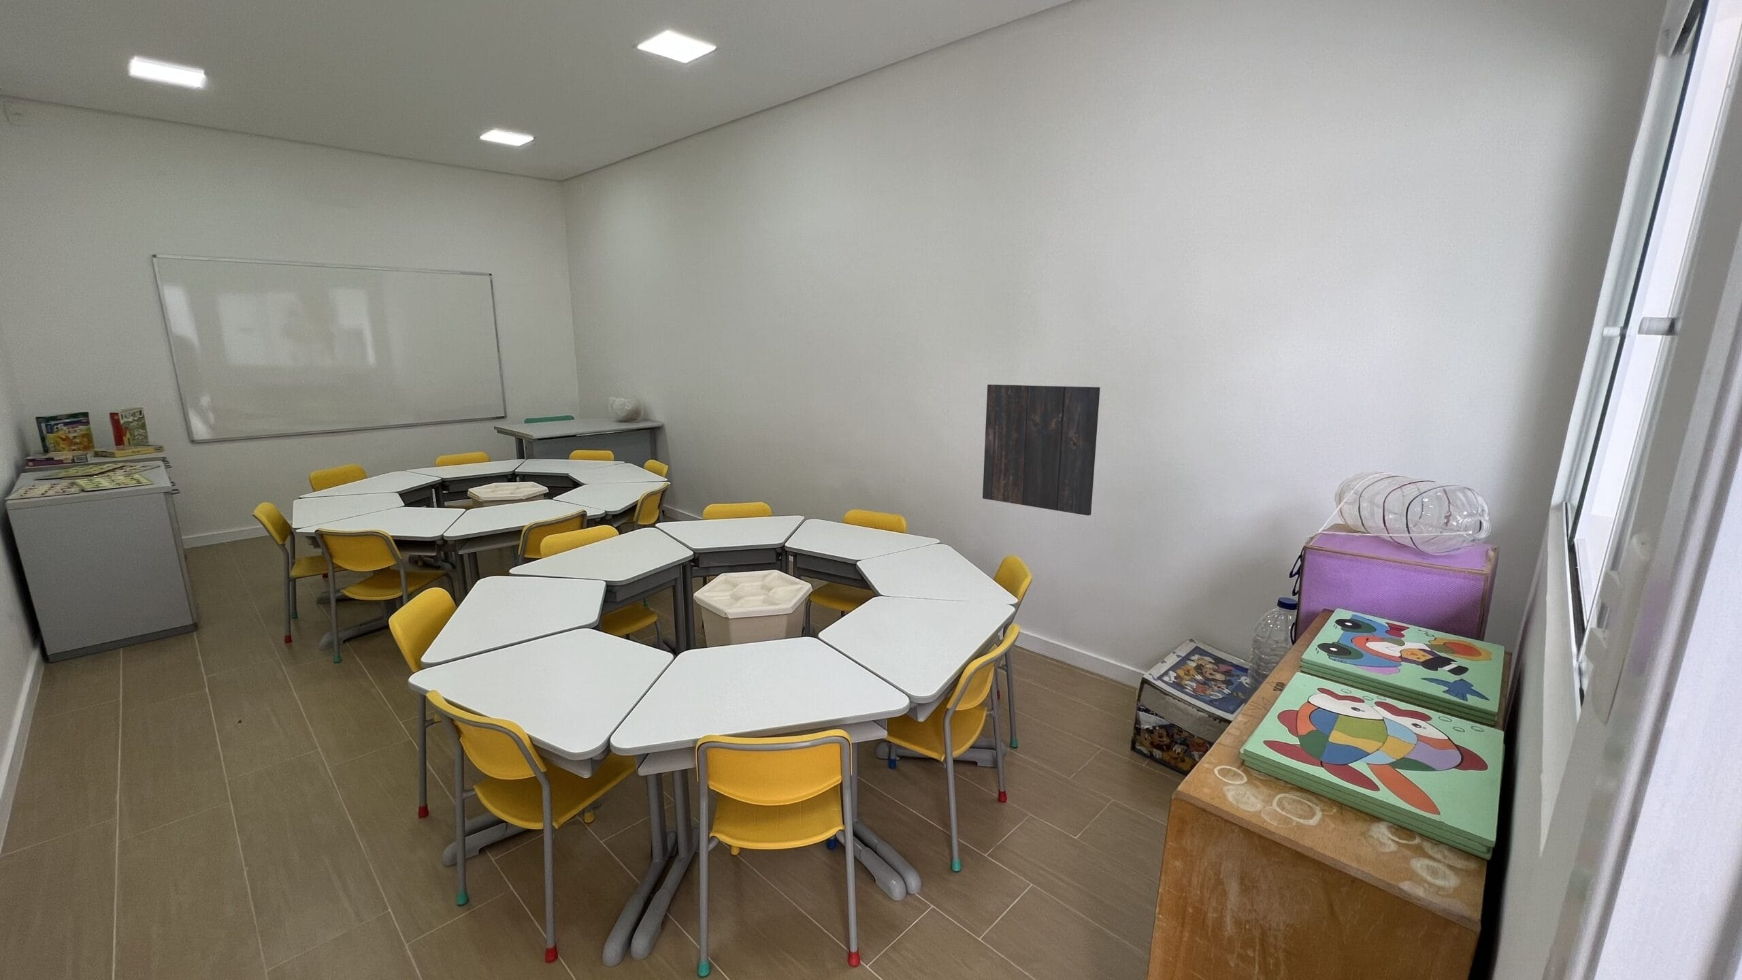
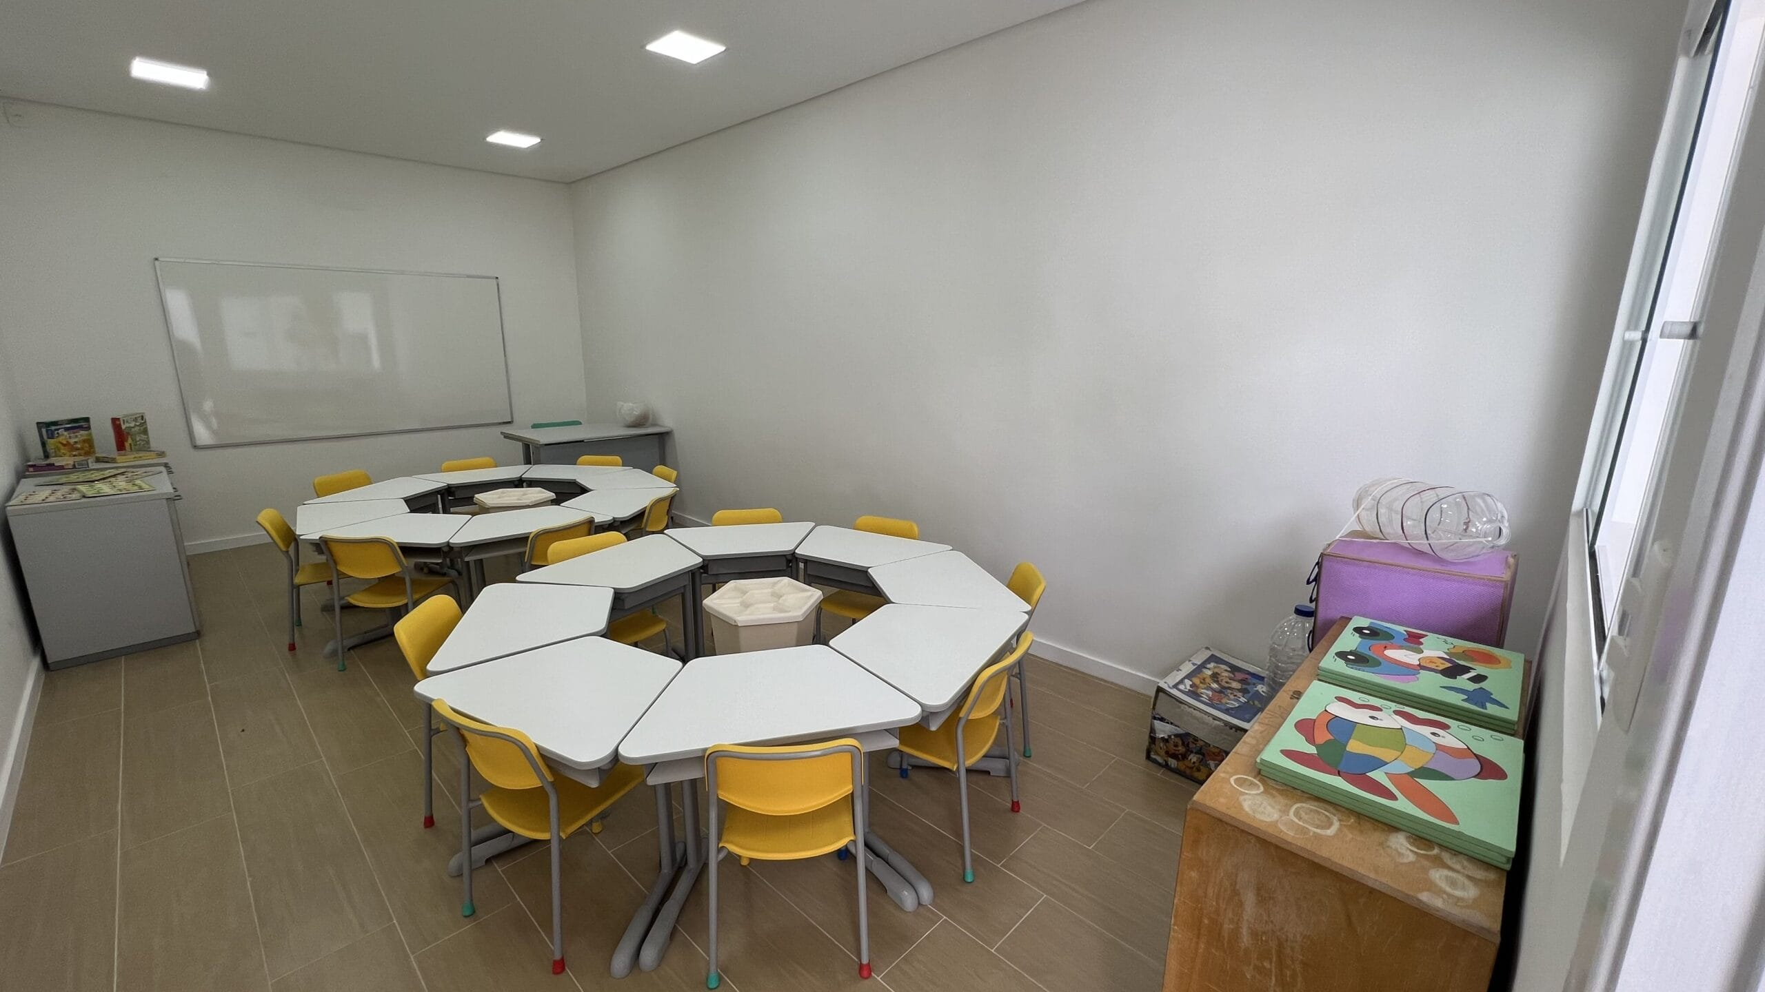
- display panel (1037, 446)
